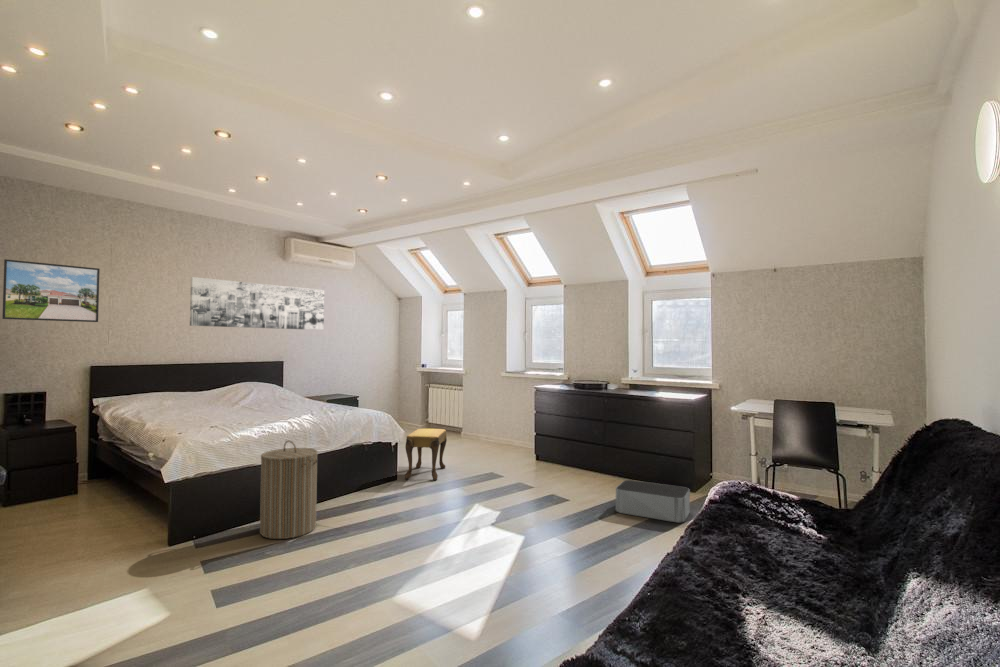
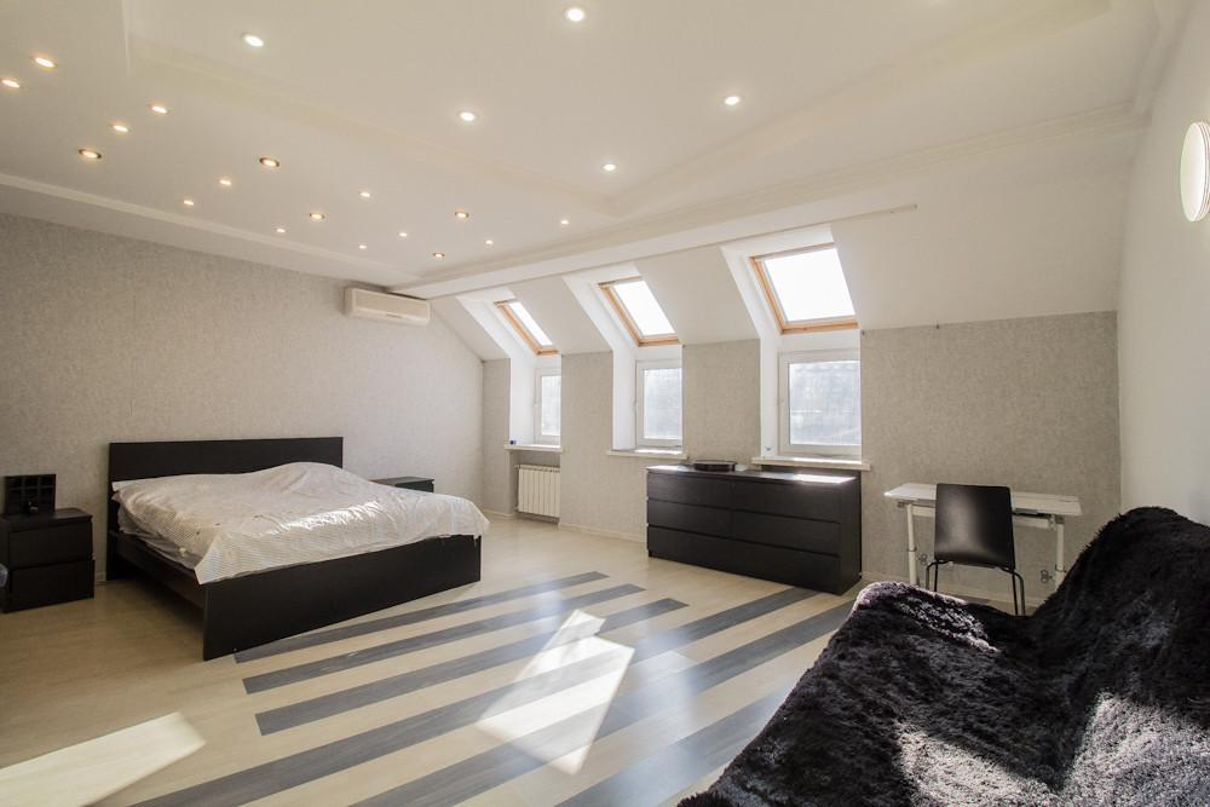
- wall art (263, 306)
- laundry hamper (289, 485)
- footstool (426, 447)
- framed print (53, 292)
- storage bin (652, 499)
